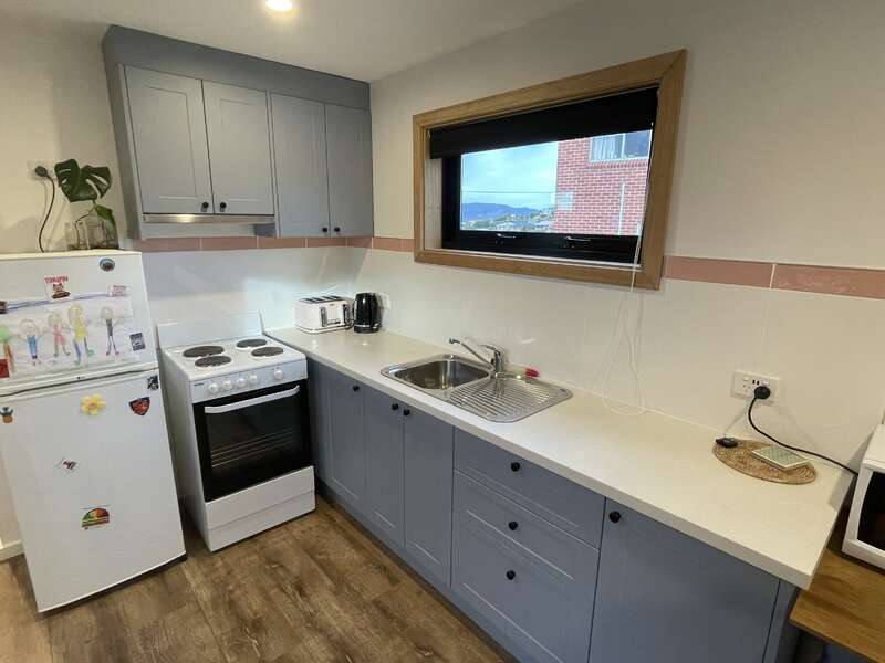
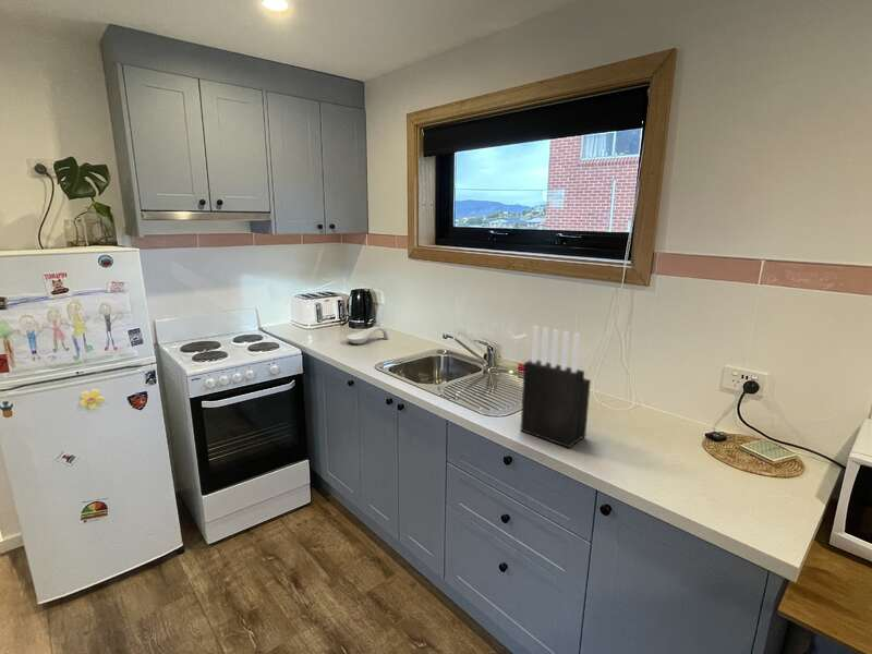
+ knife block (557, 382)
+ spoon rest (367, 335)
